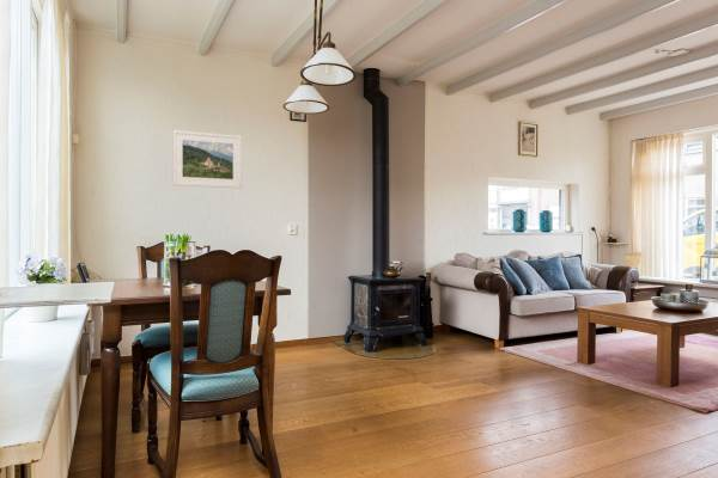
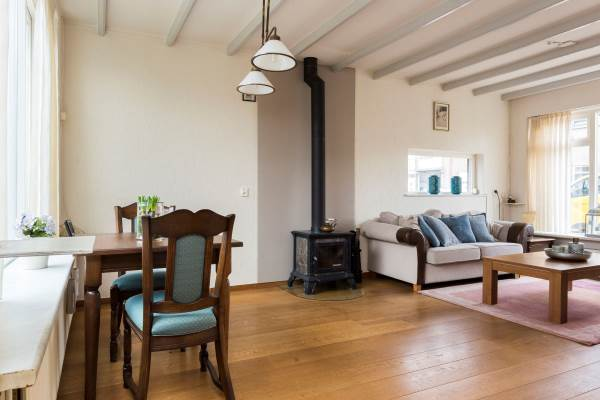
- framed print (207, 159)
